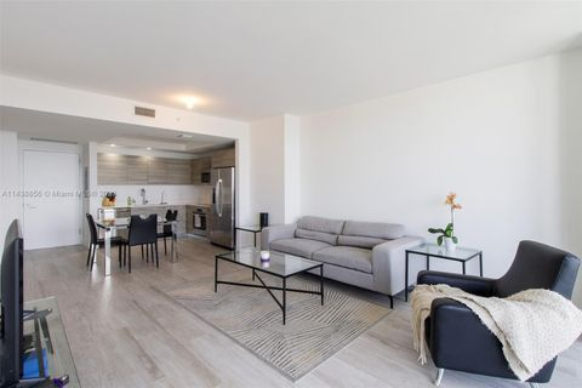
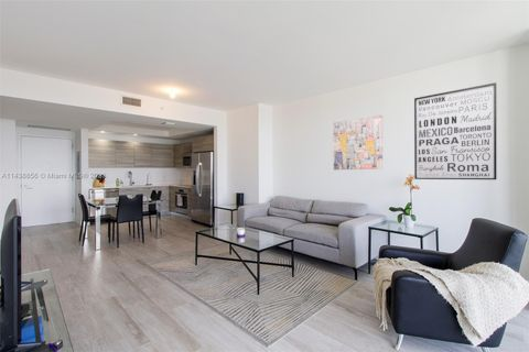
+ wall art (356, 144)
+ wall art (452, 135)
